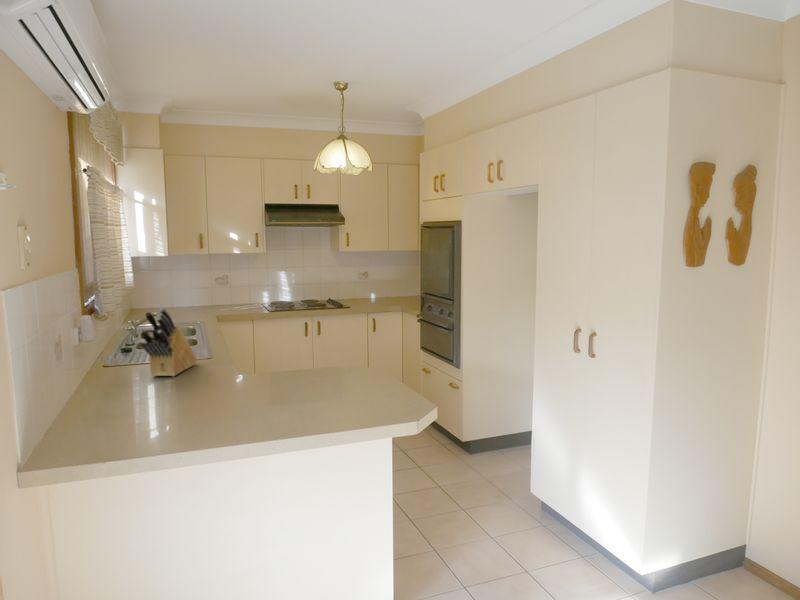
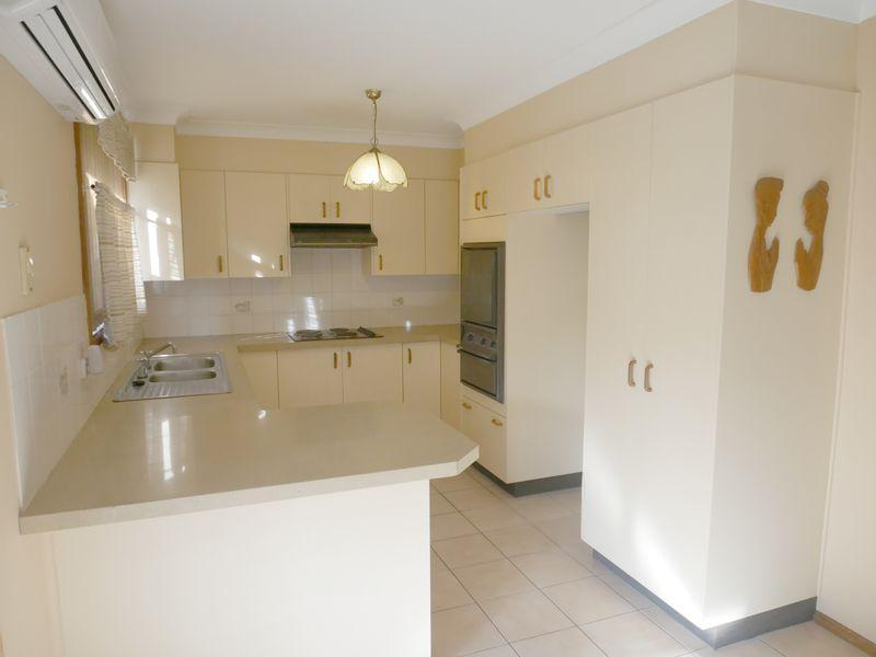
- knife block (168, 339)
